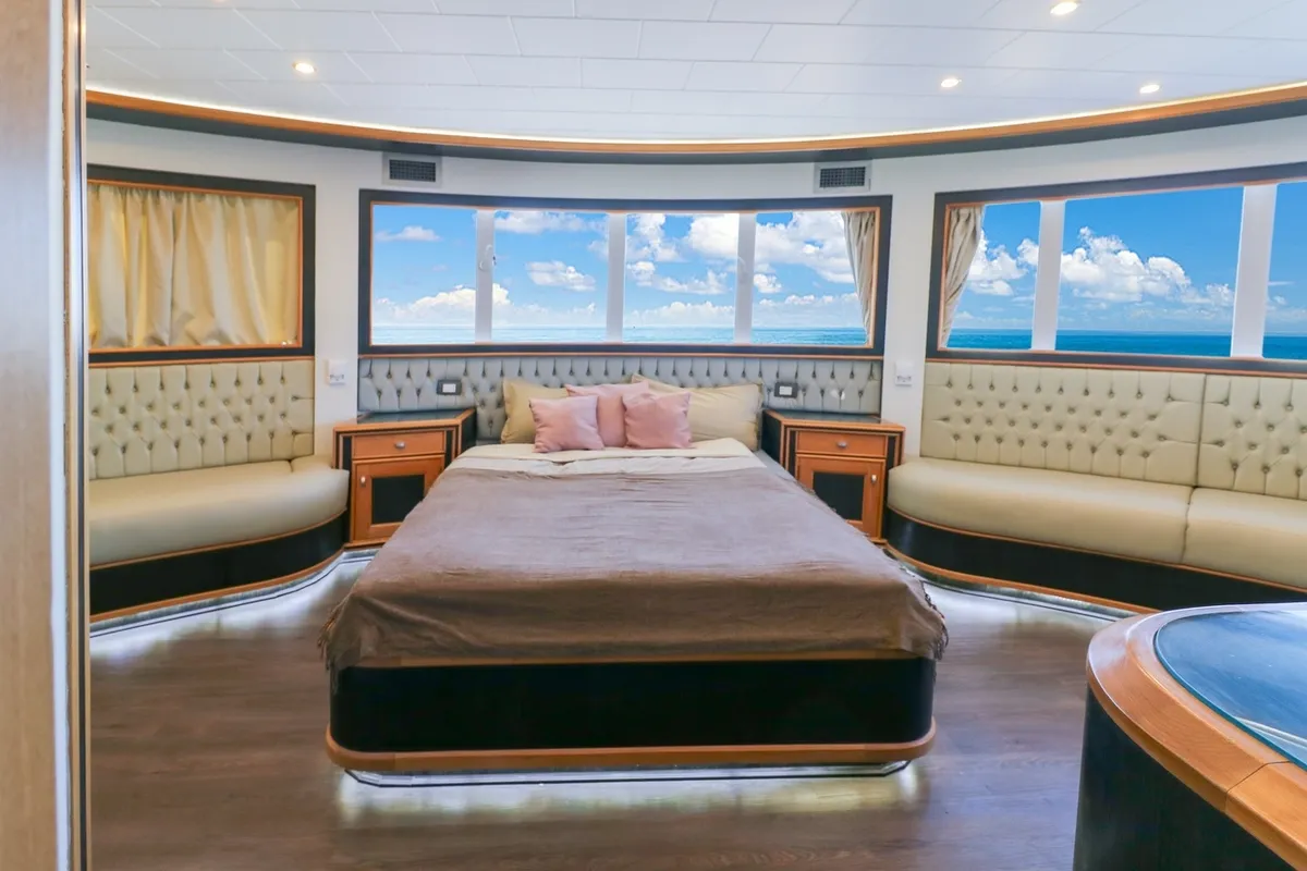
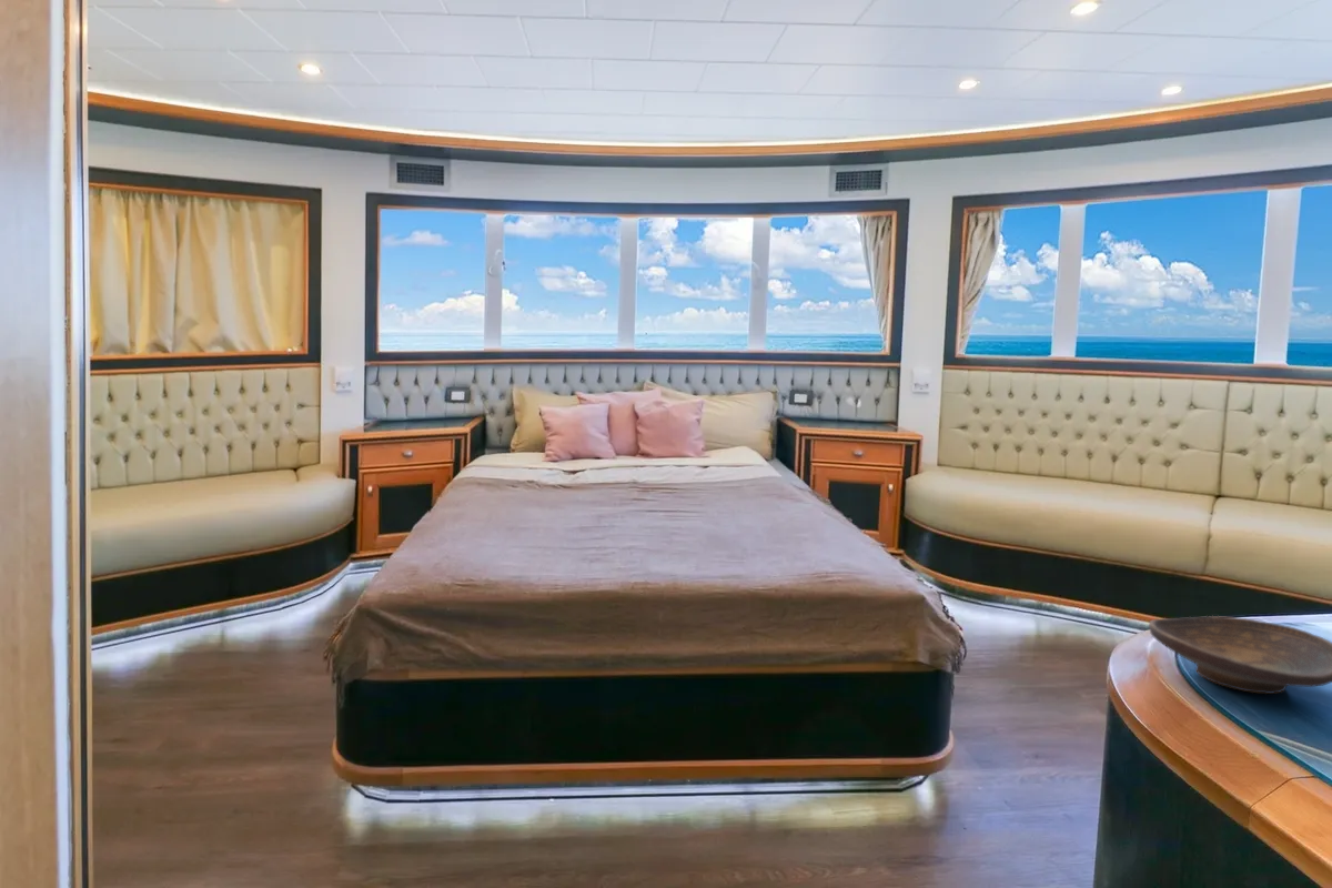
+ decorative bowl (1238, 656)
